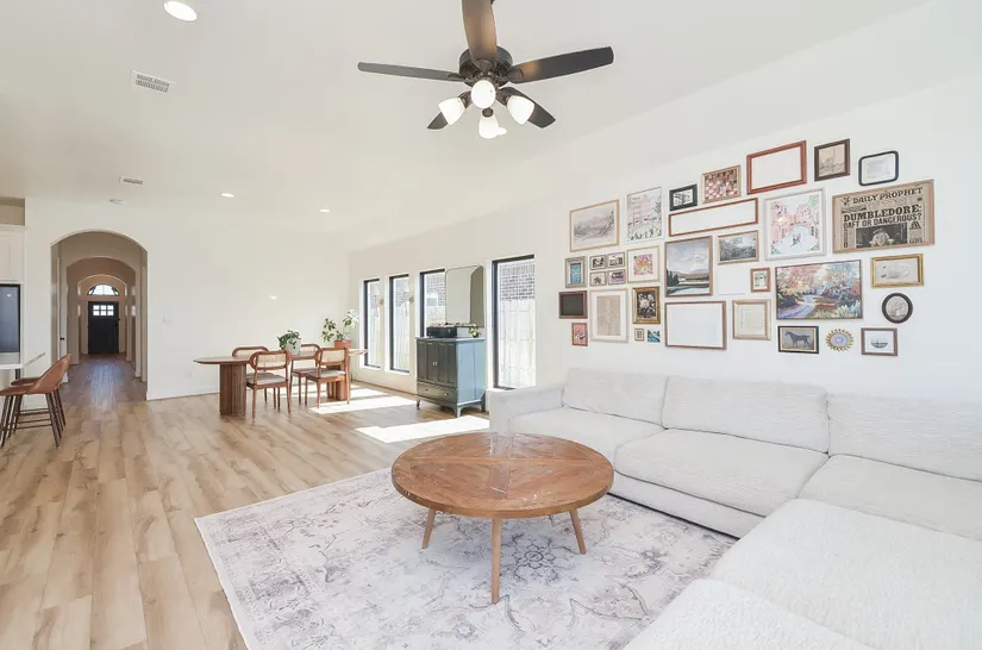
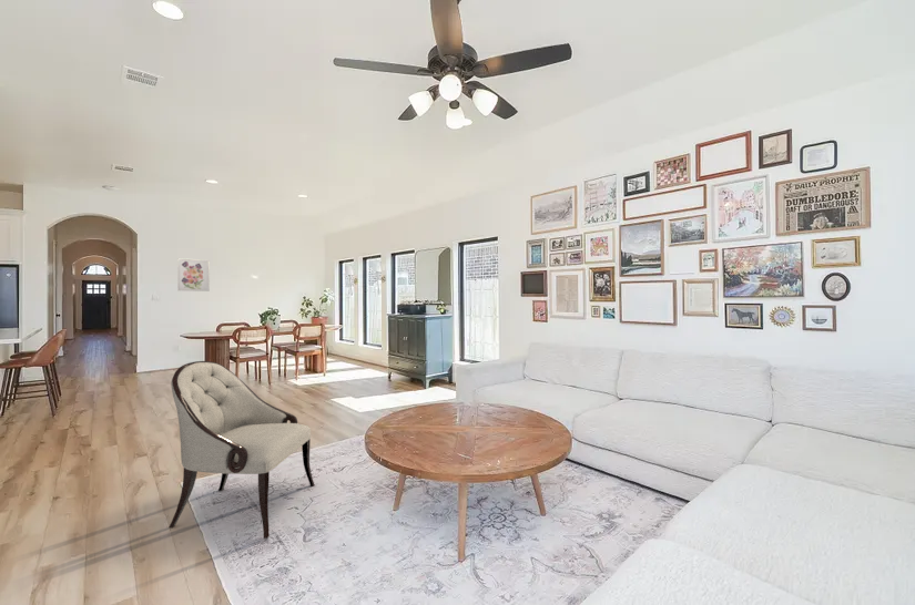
+ armchair (242, 434)
+ wall art (193, 275)
